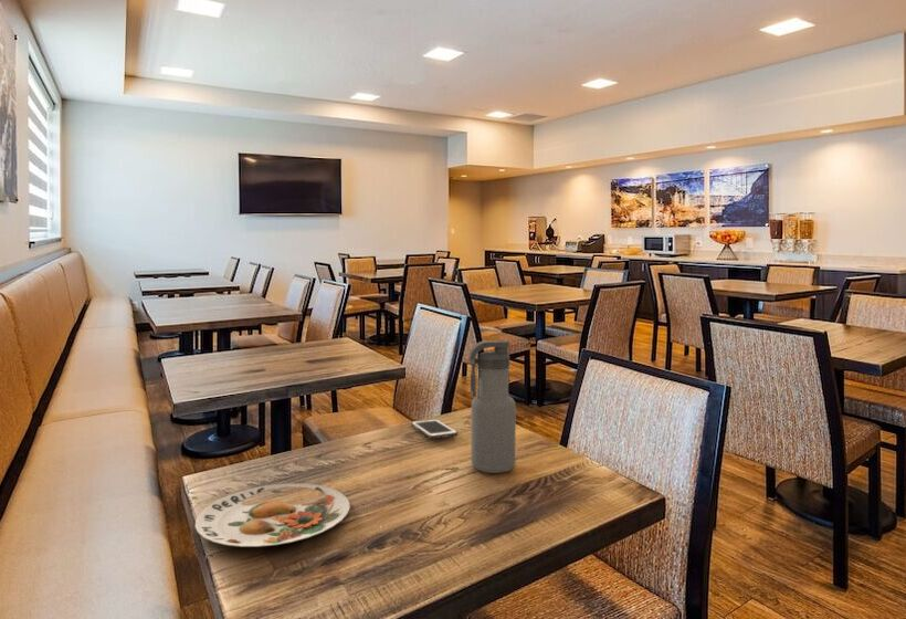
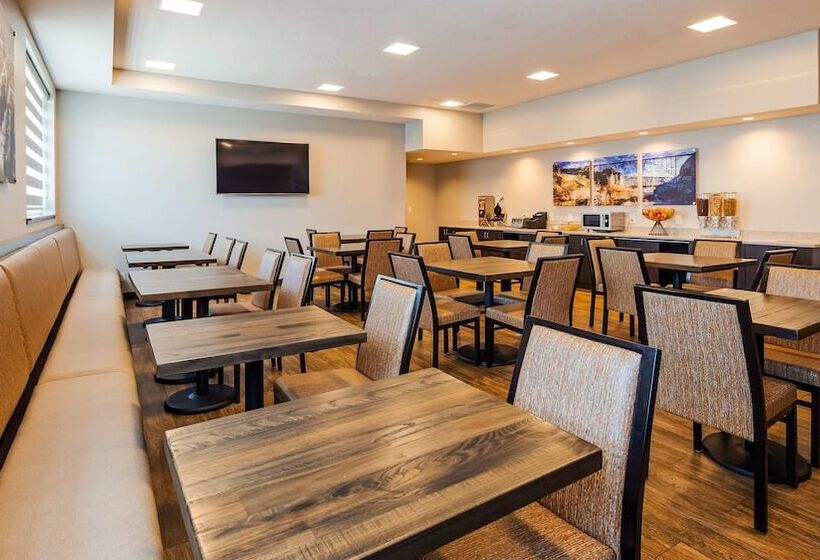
- plate (275, 513)
- cell phone (433, 428)
- water bottle (492, 403)
